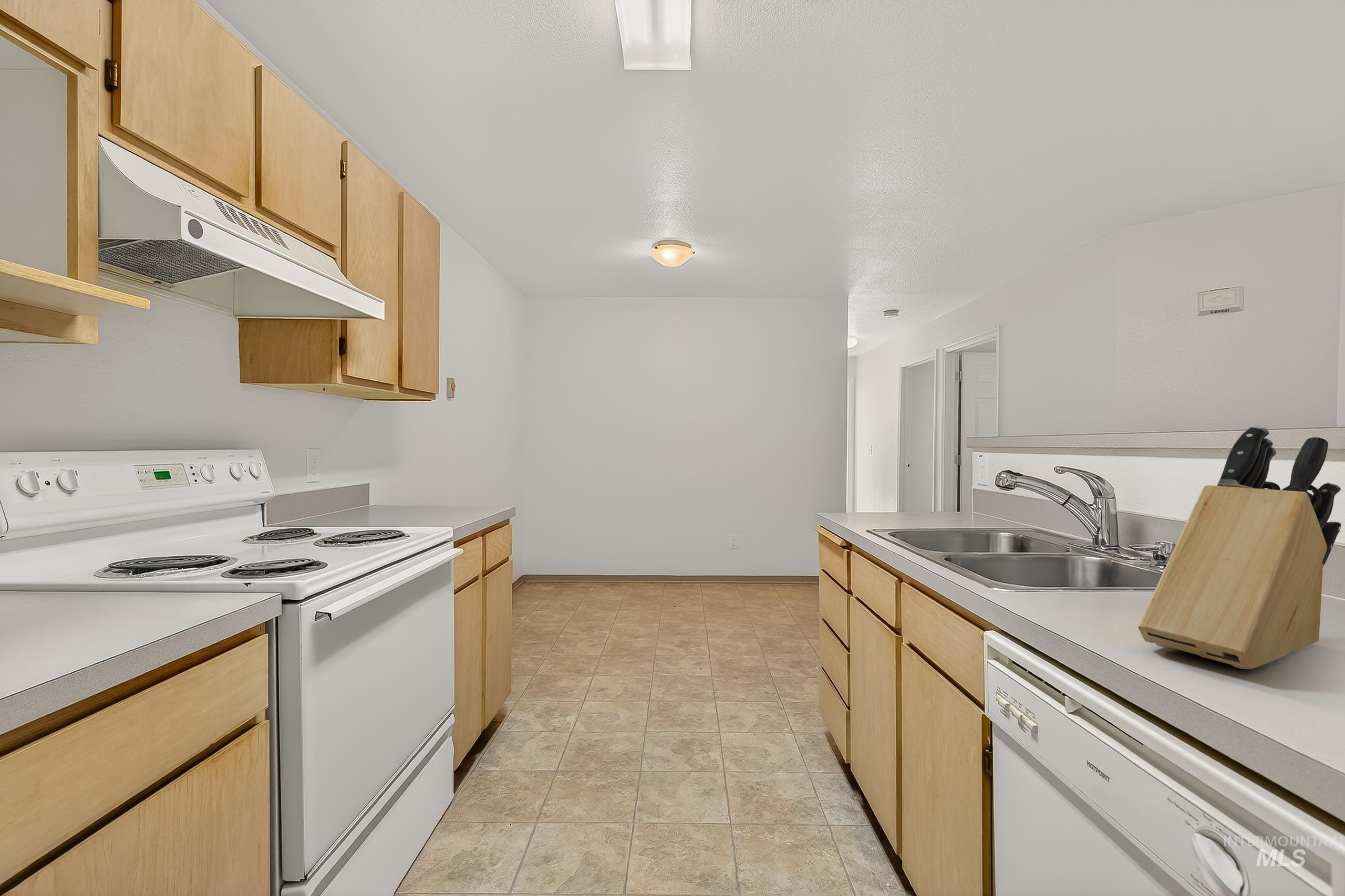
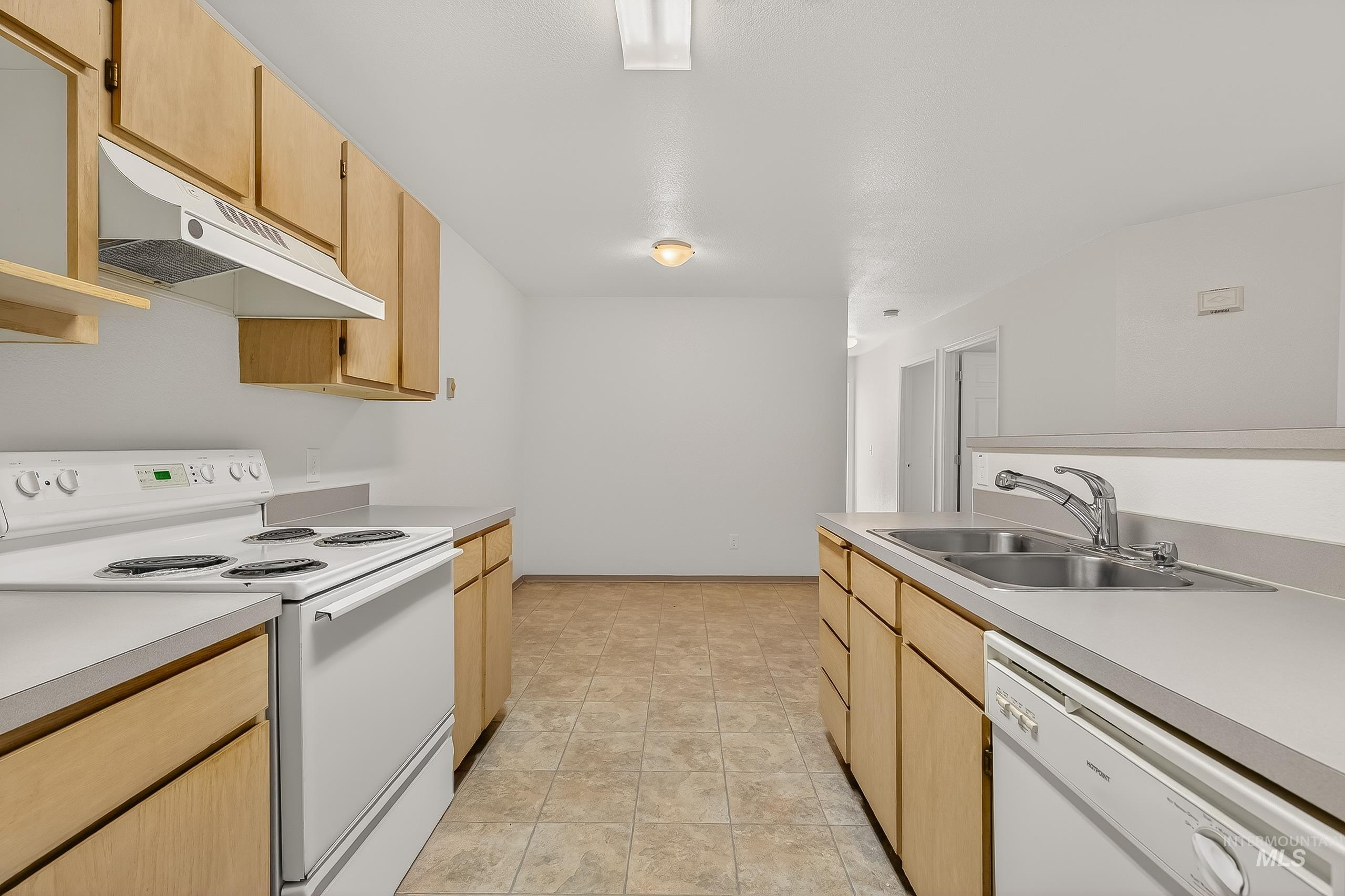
- knife block (1247, 533)
